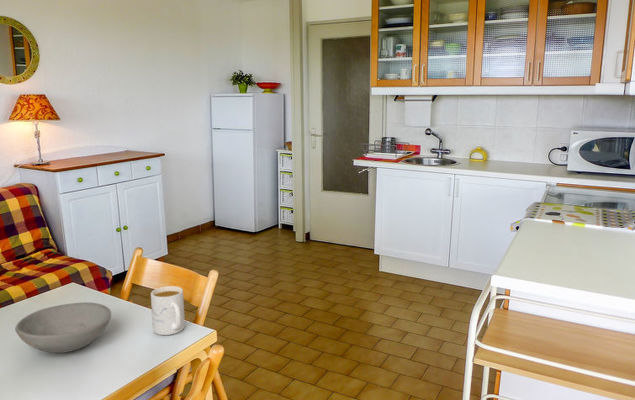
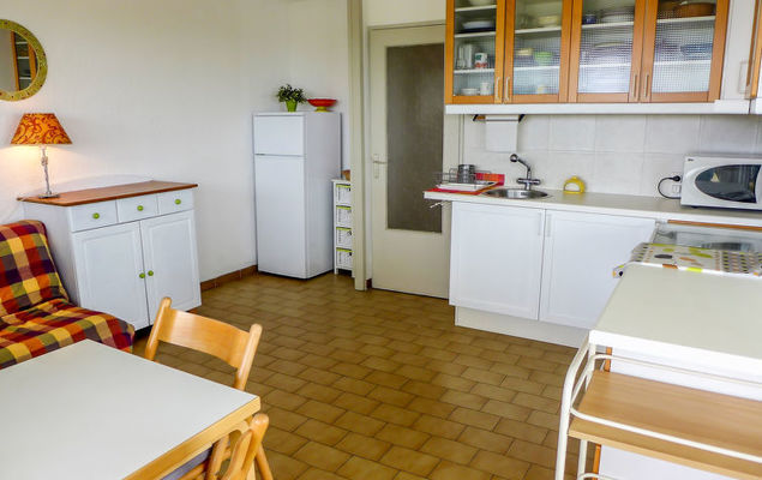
- mug (170, 312)
- bowl (67, 331)
